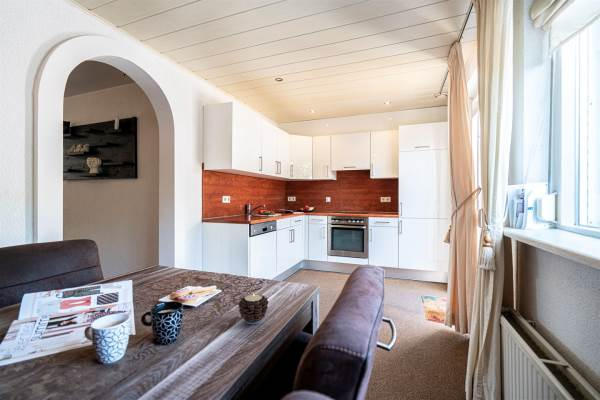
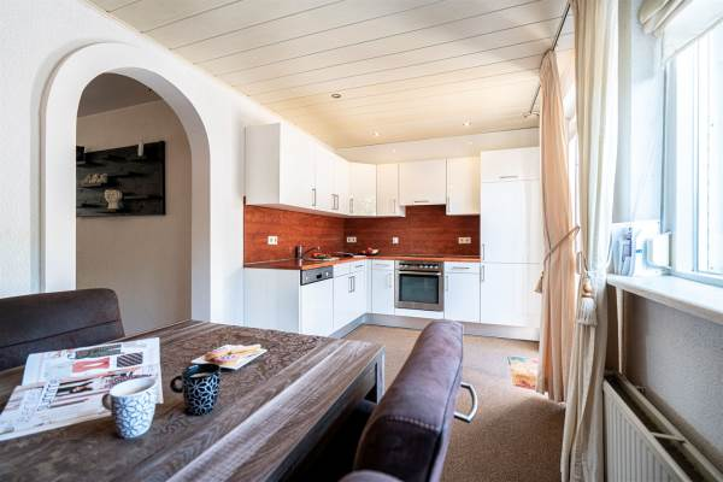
- candle (253, 306)
